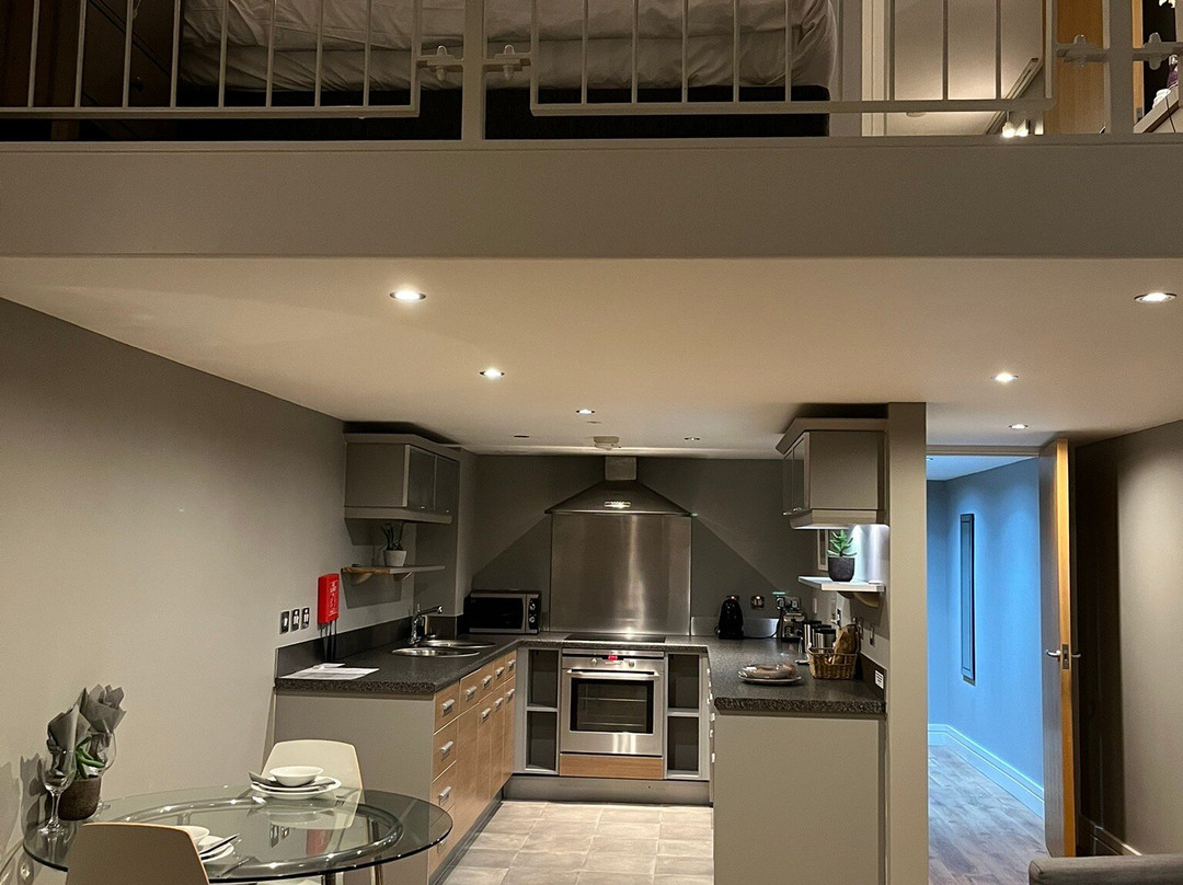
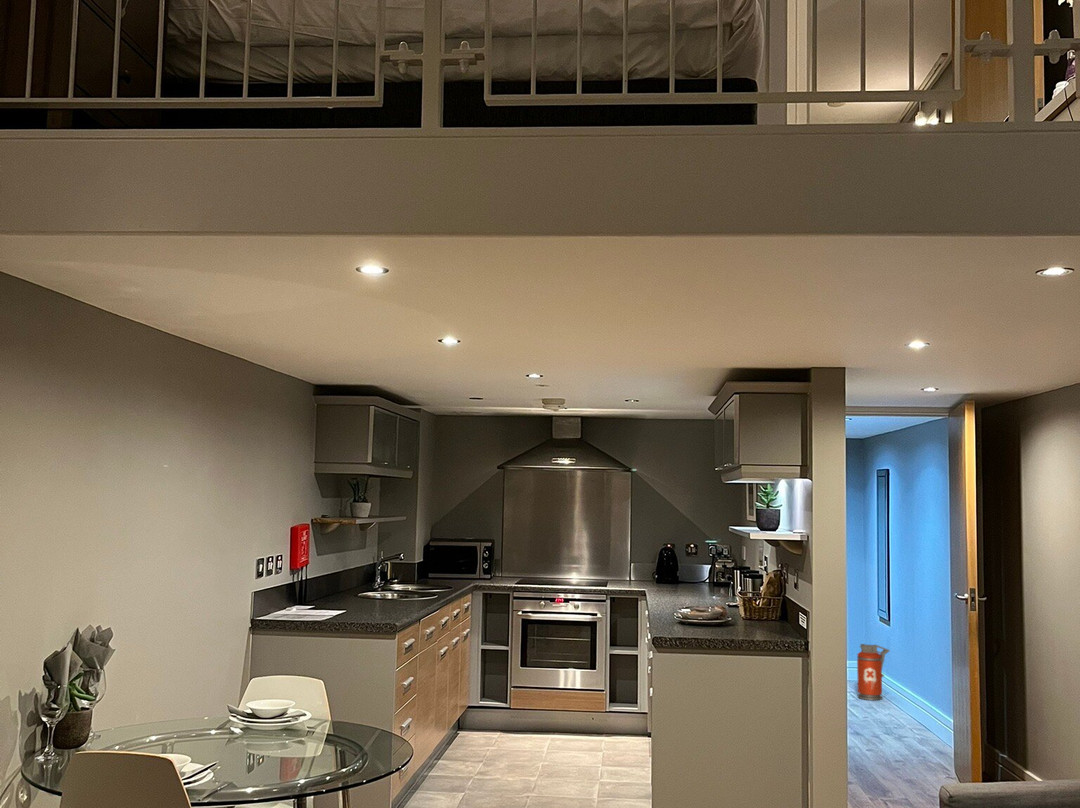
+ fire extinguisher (873, 671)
